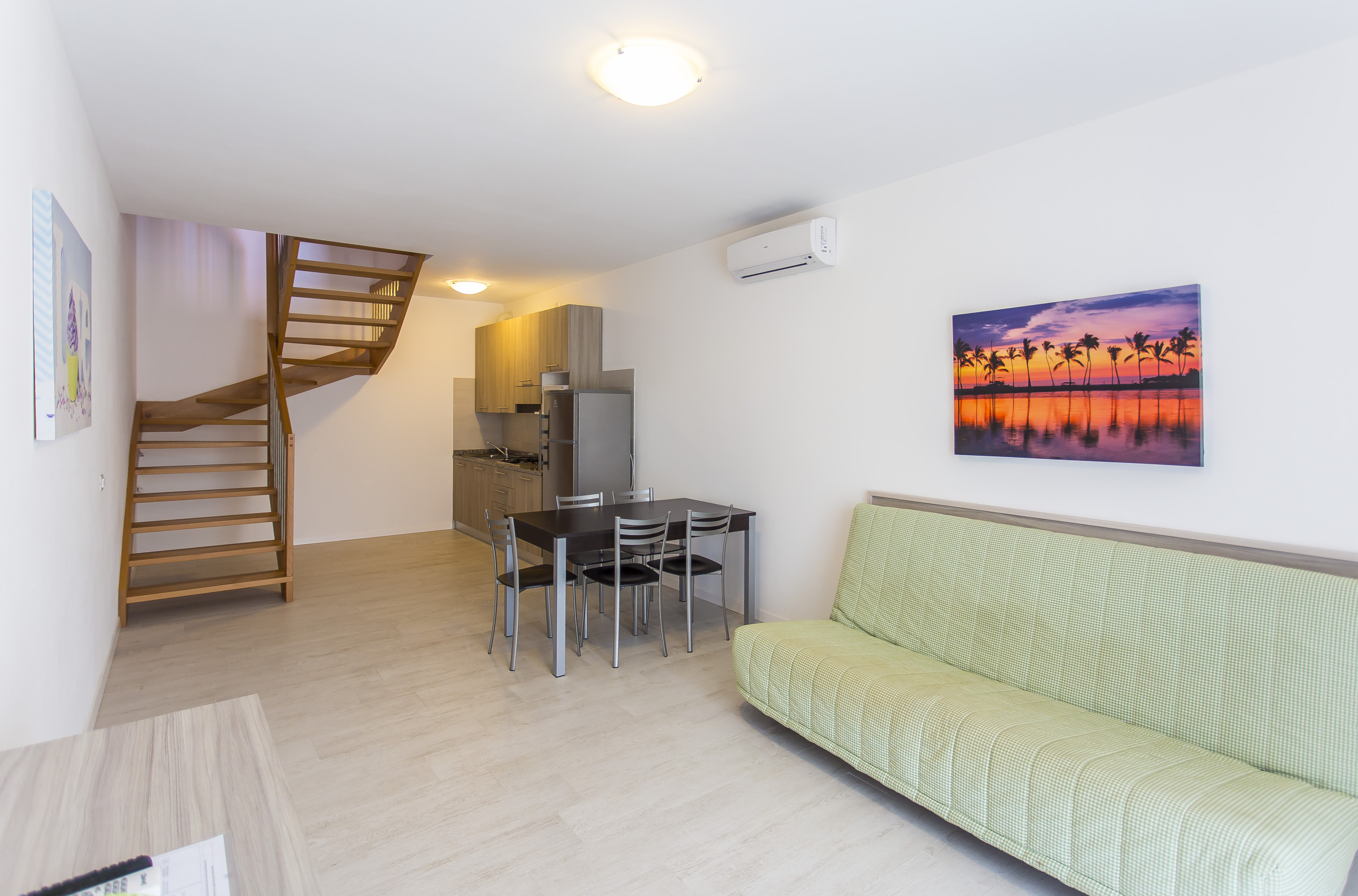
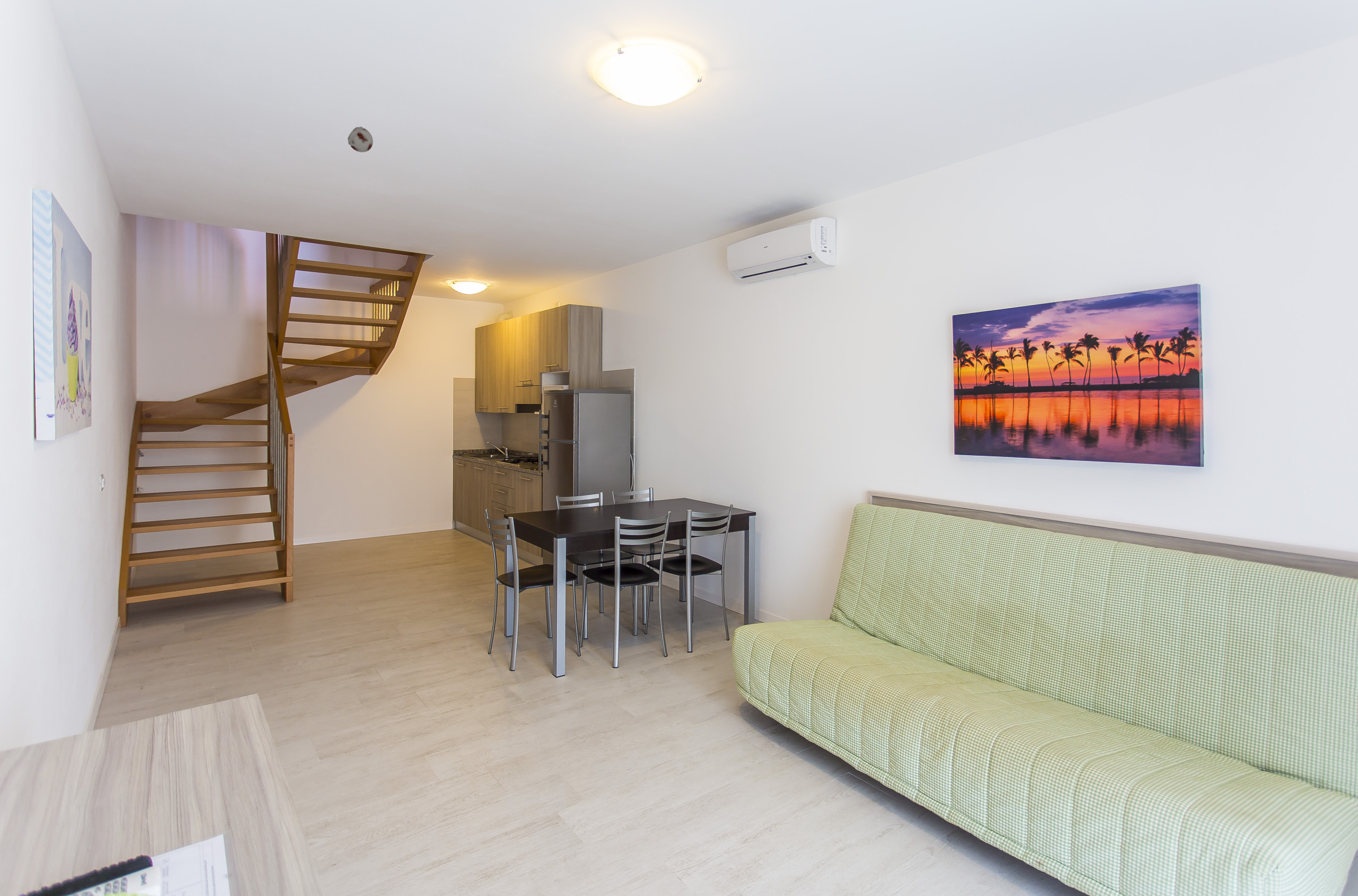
+ smoke detector (360, 139)
